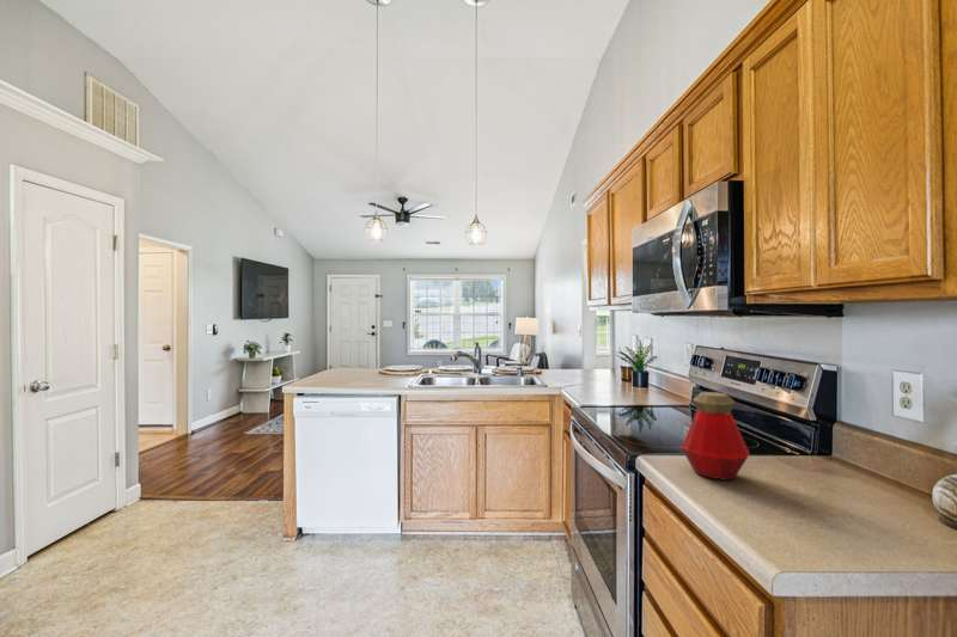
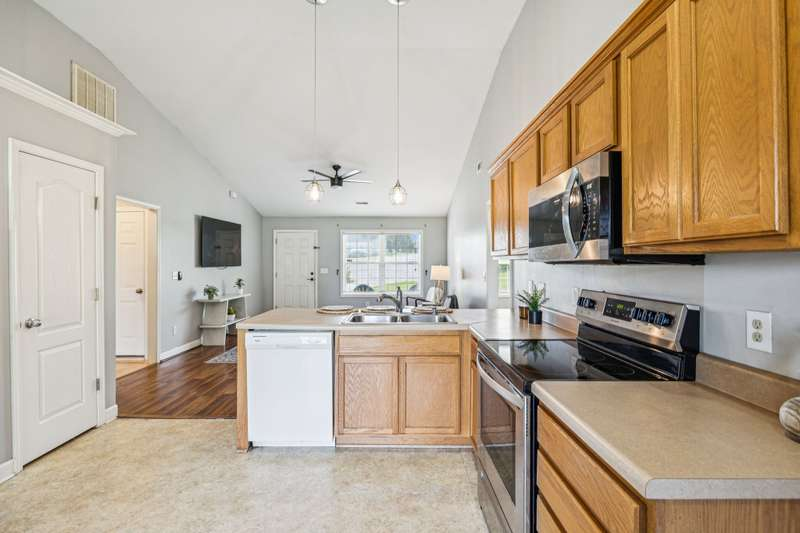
- bottle (714, 434)
